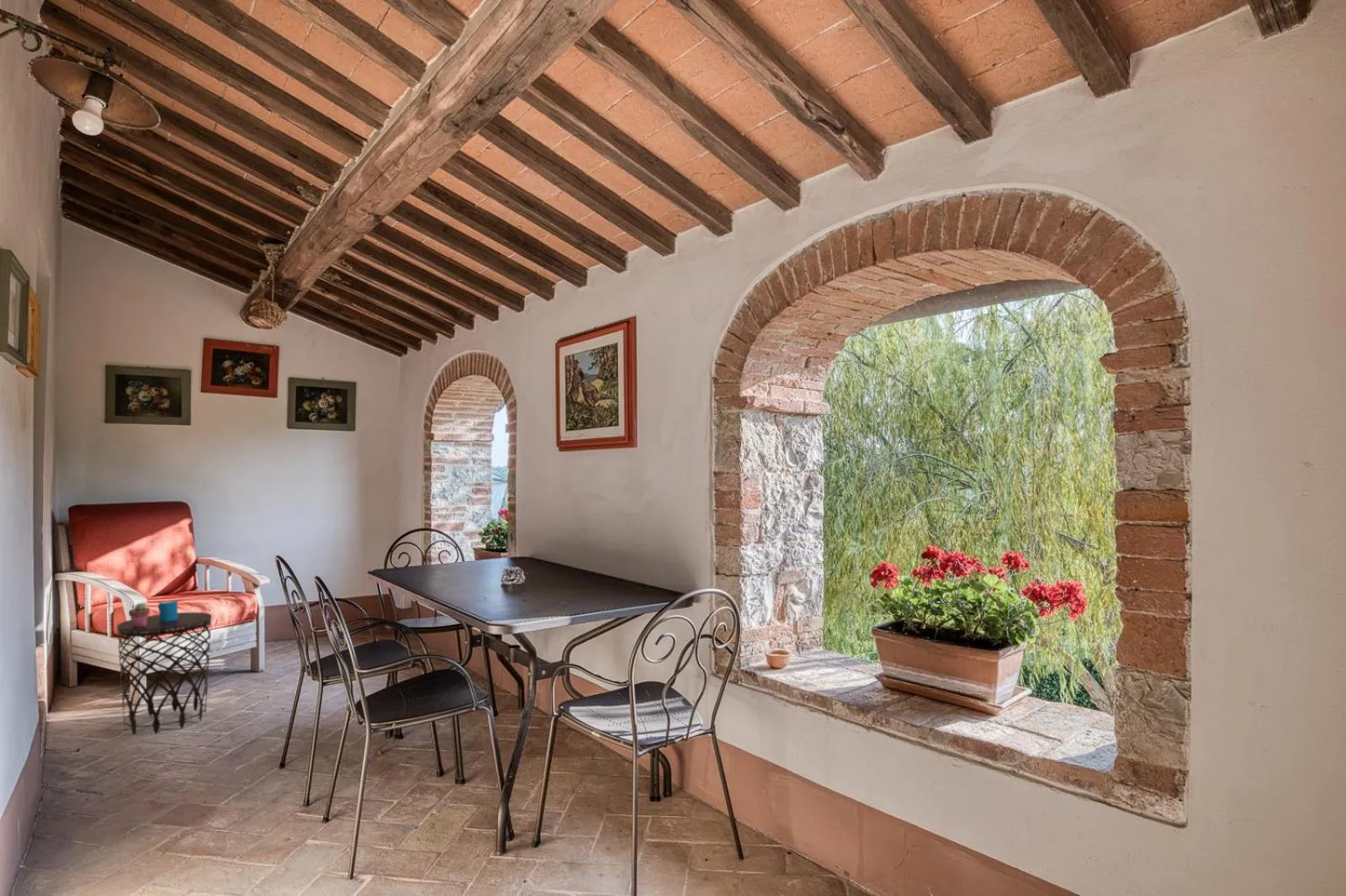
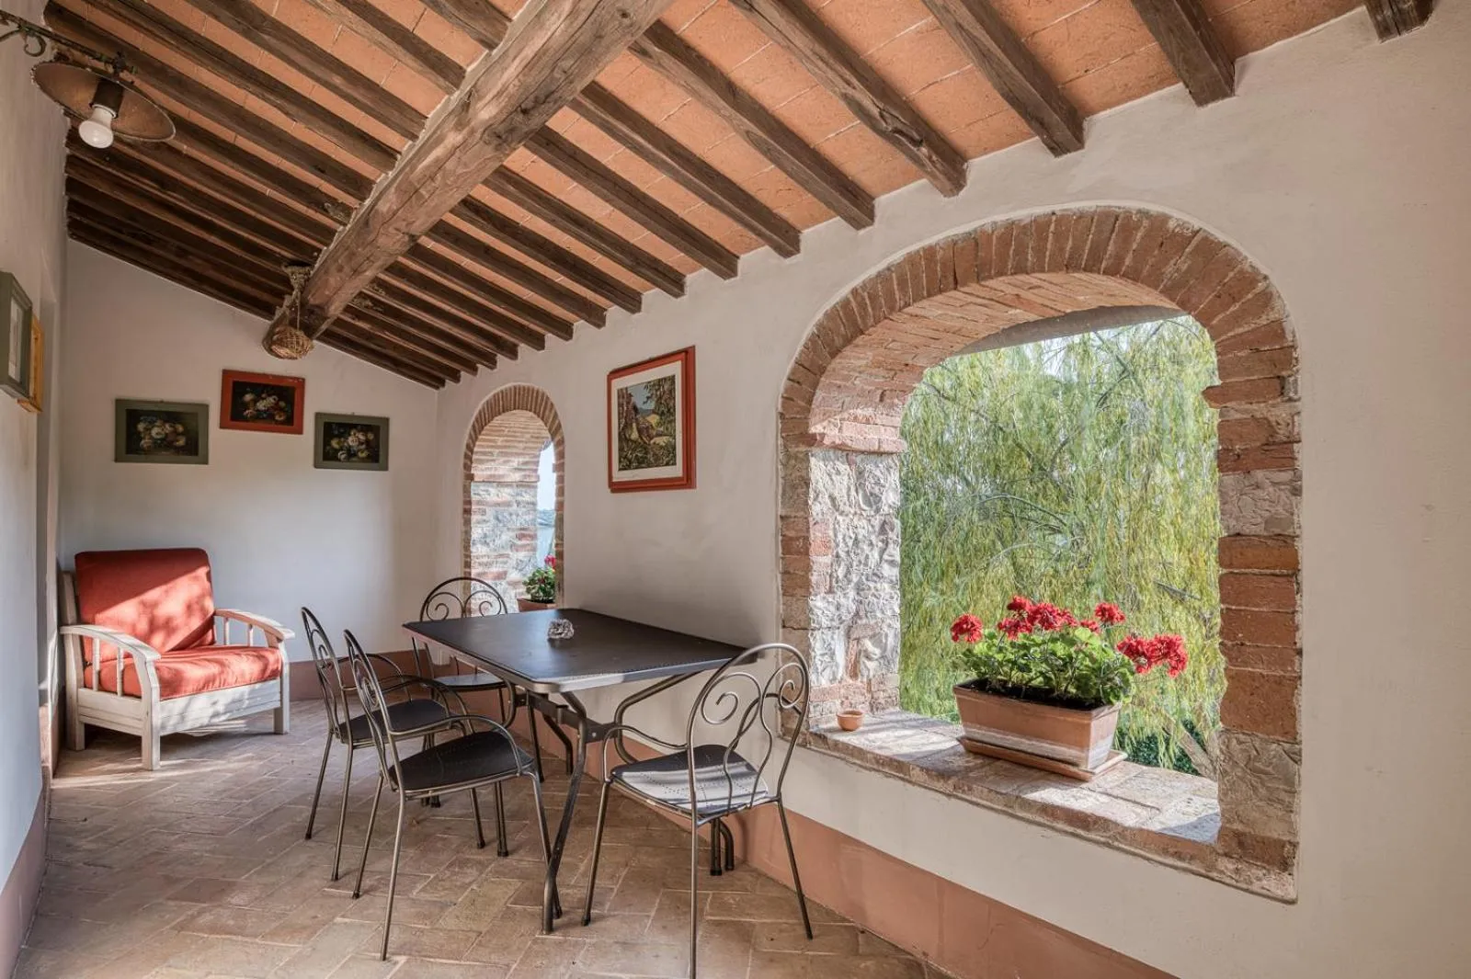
- potted succulent (139, 613)
- side table (166, 671)
- mug (166, 610)
